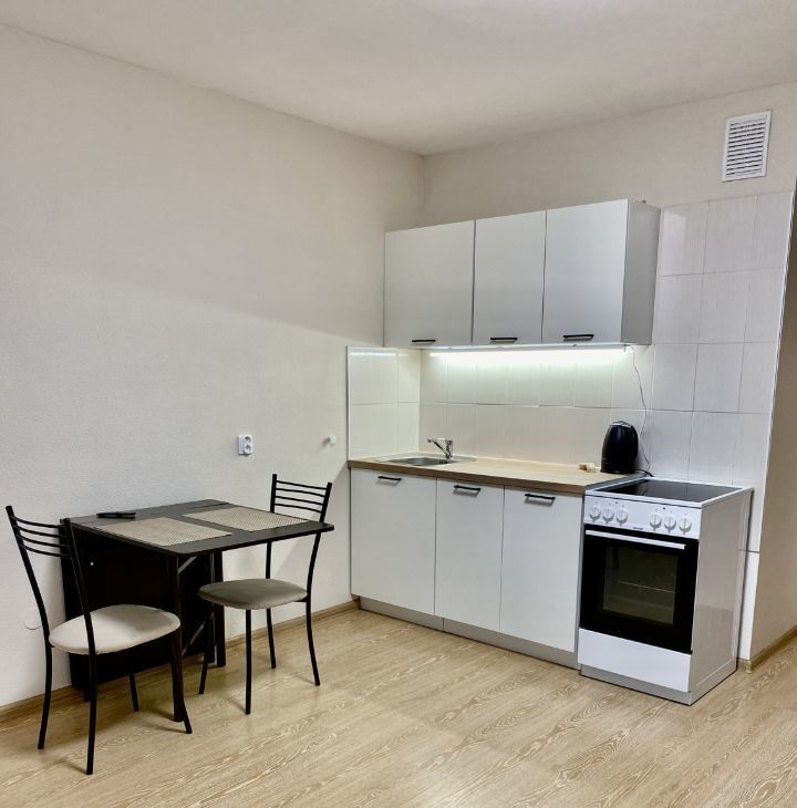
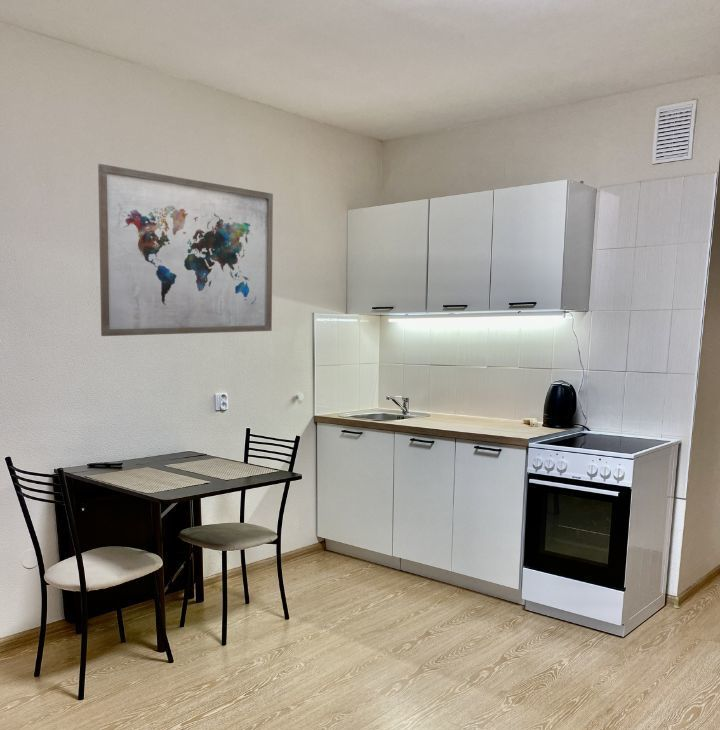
+ wall art (195, 257)
